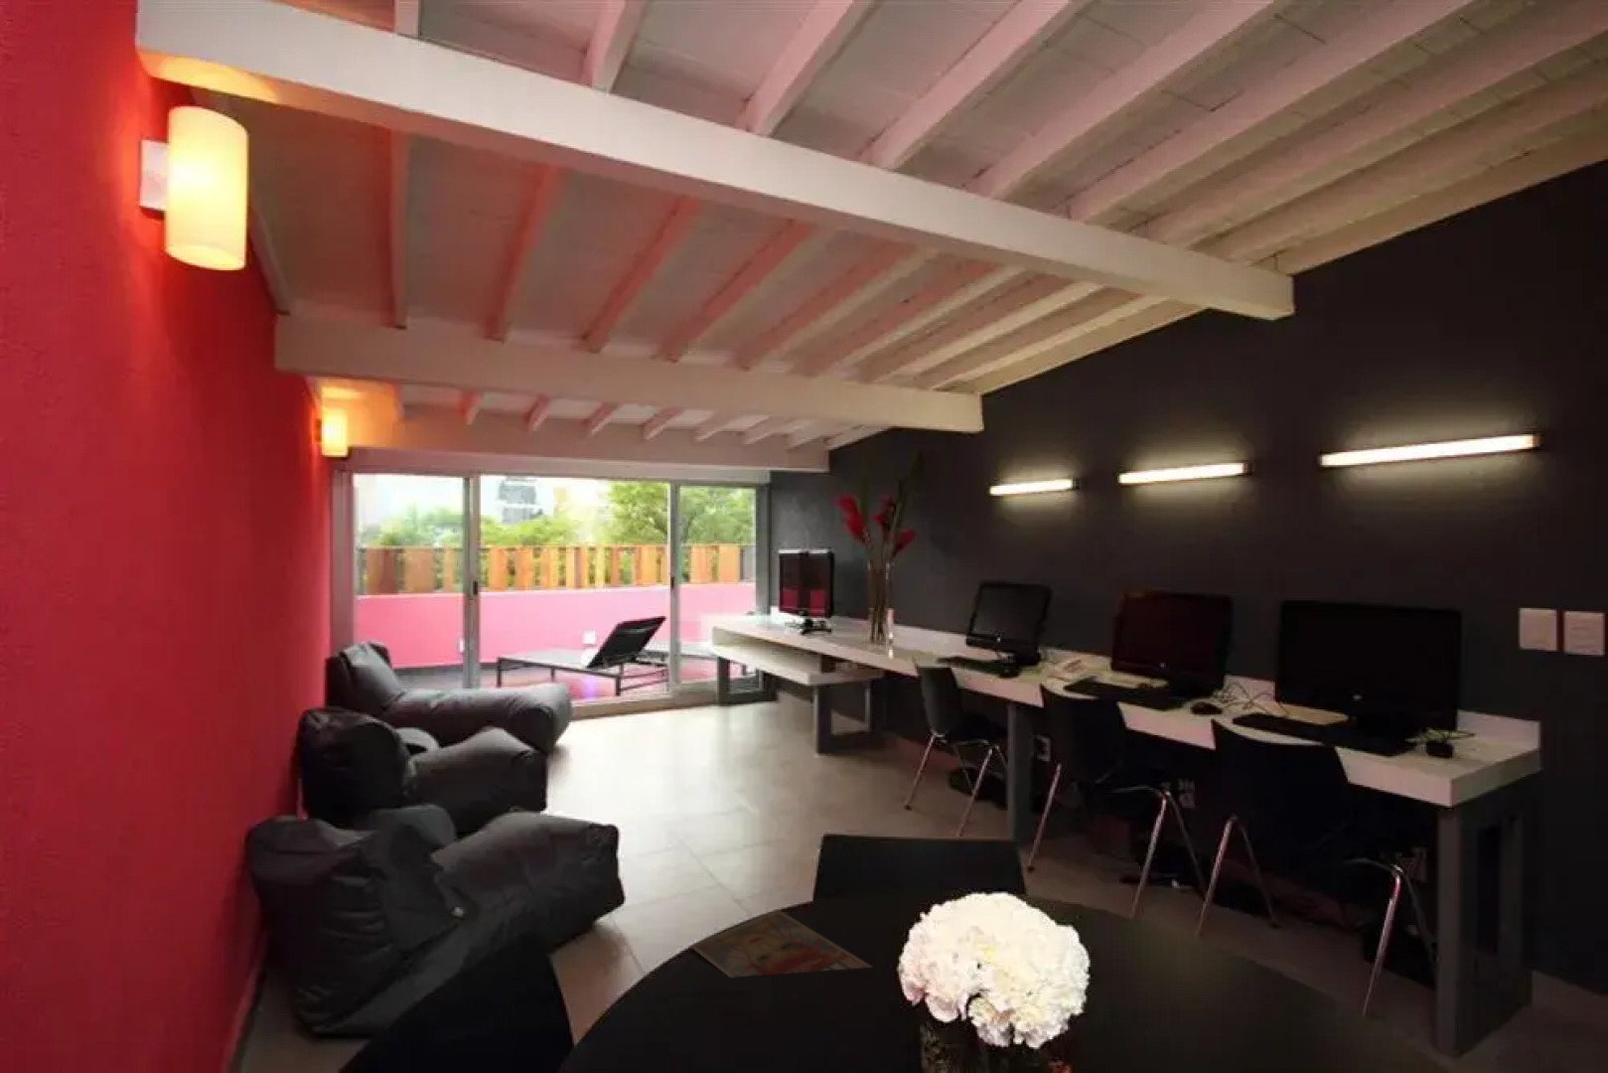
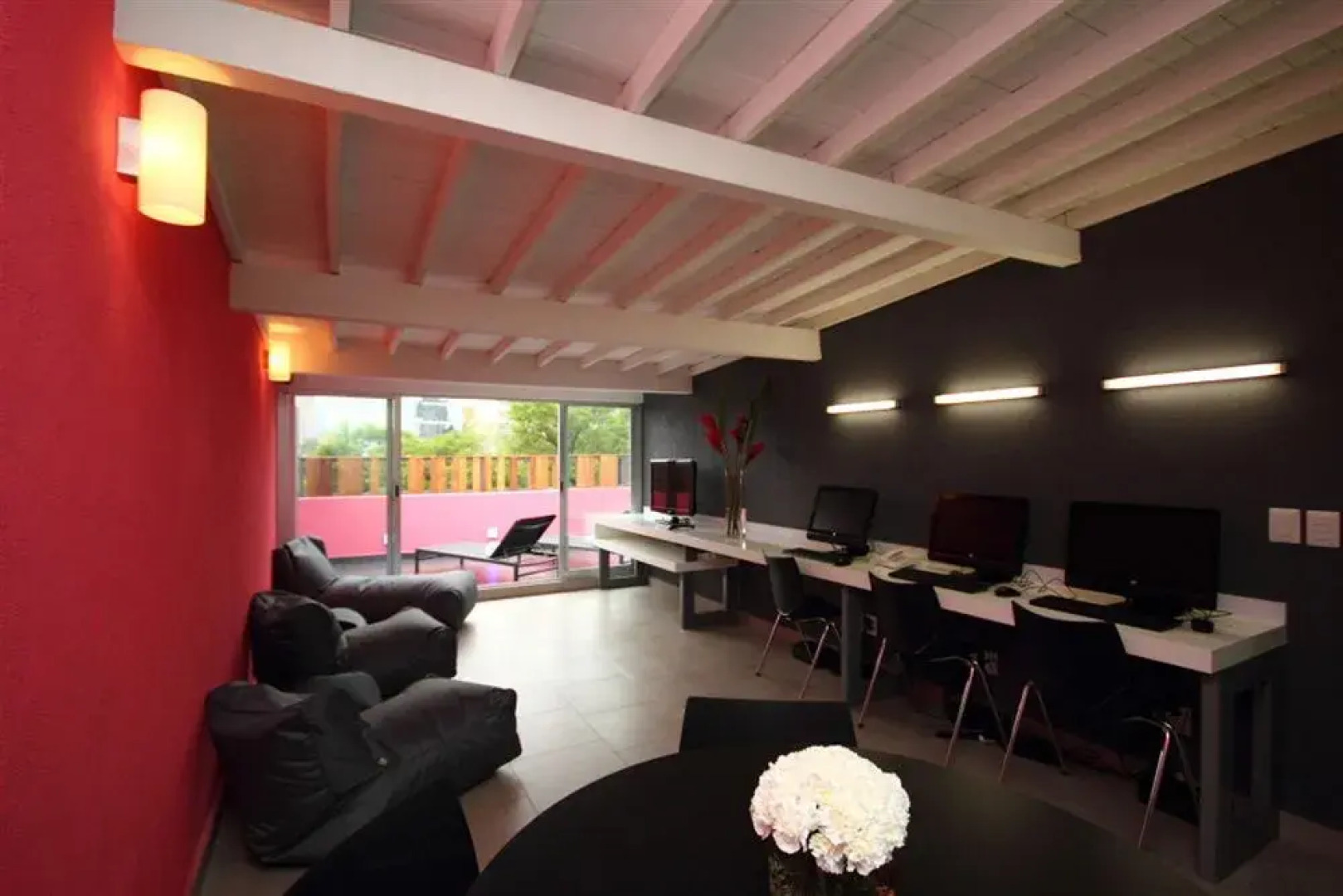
- magazine (779, 957)
